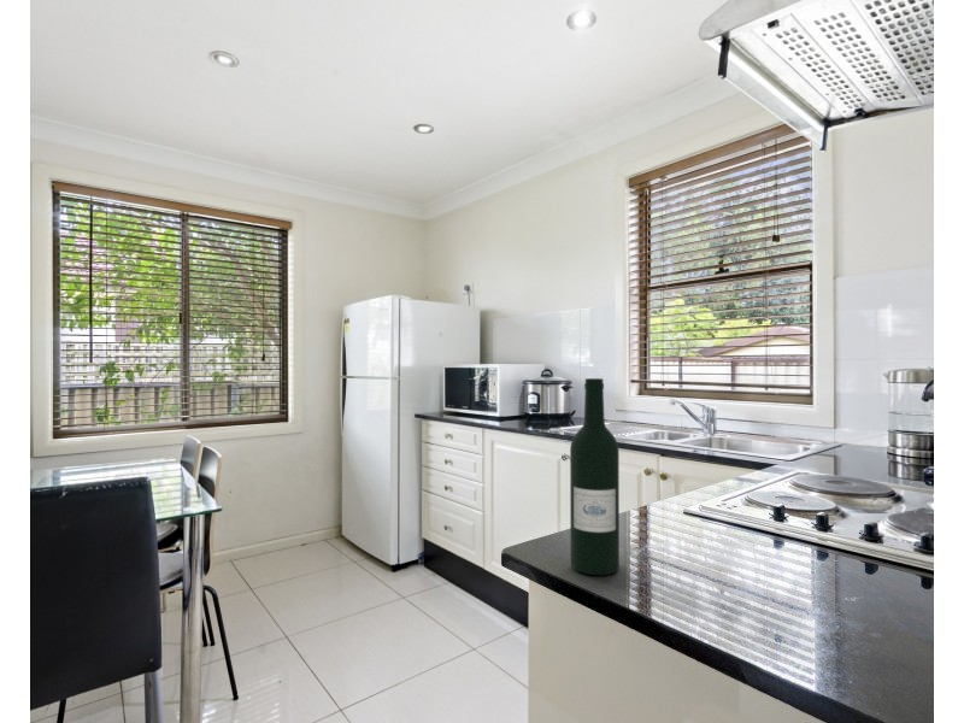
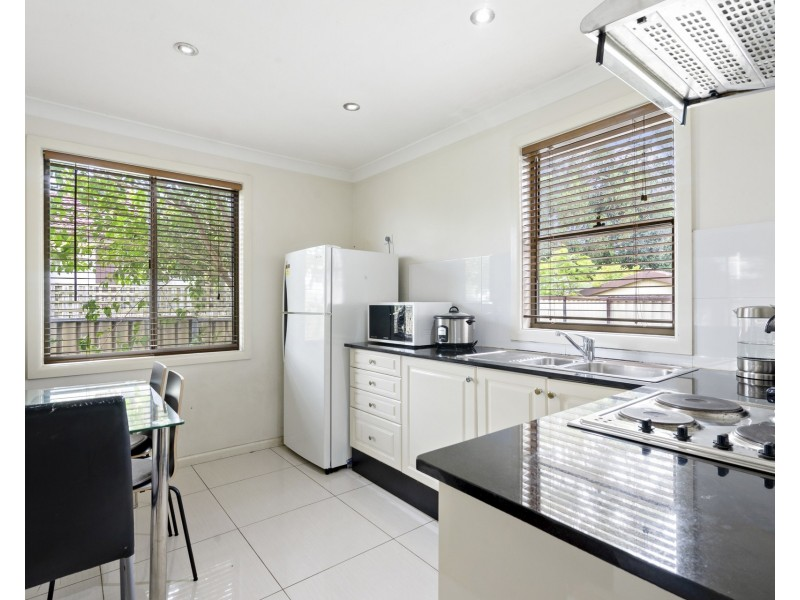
- wine bottle (594, 472)
